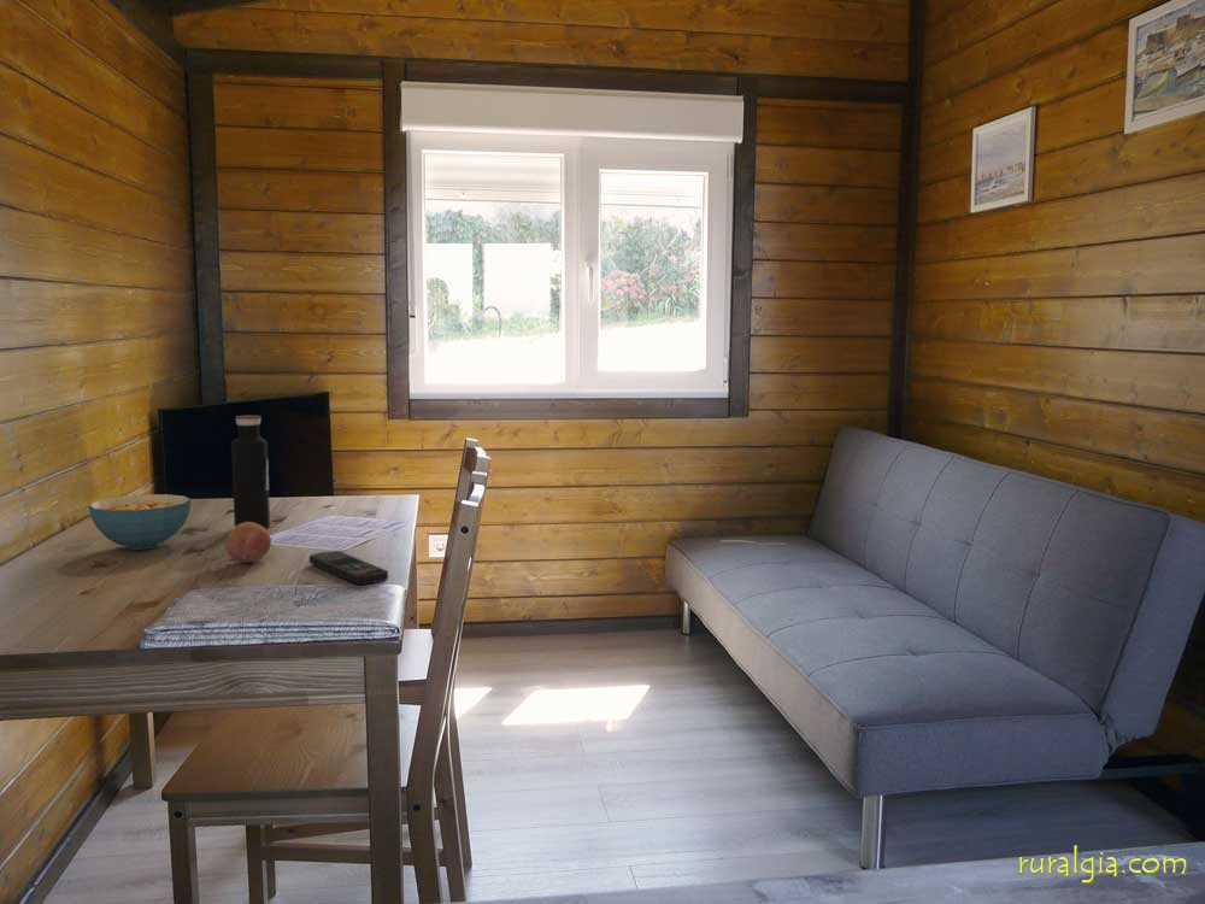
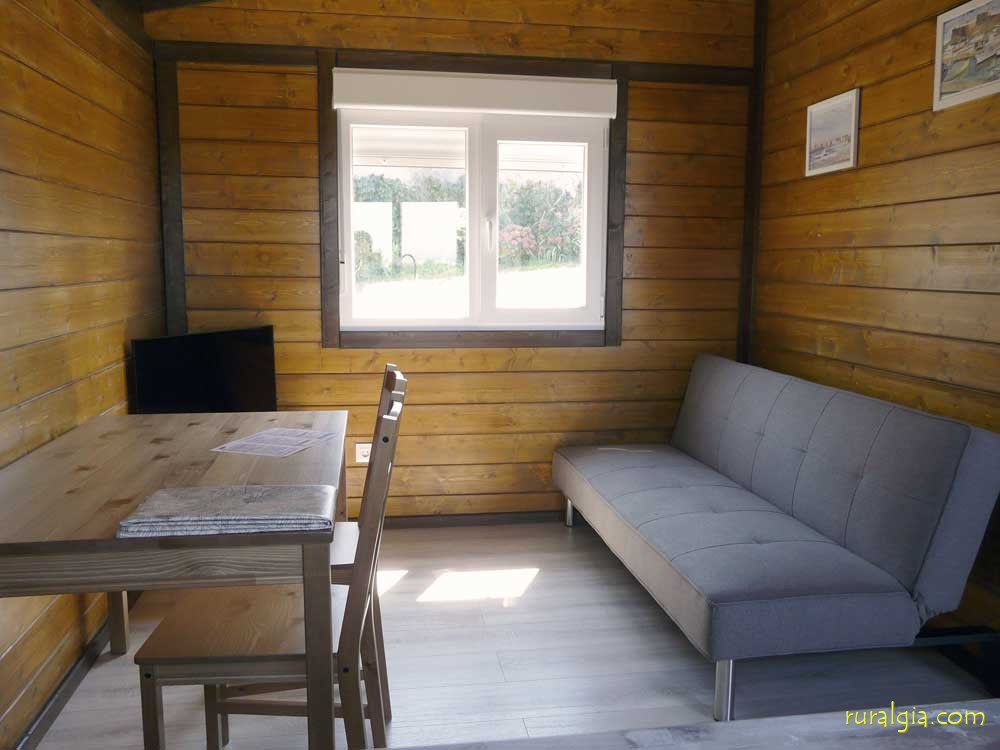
- fruit (247, 541)
- remote control (347, 565)
- water bottle (249, 471)
- cereal bowl (141, 523)
